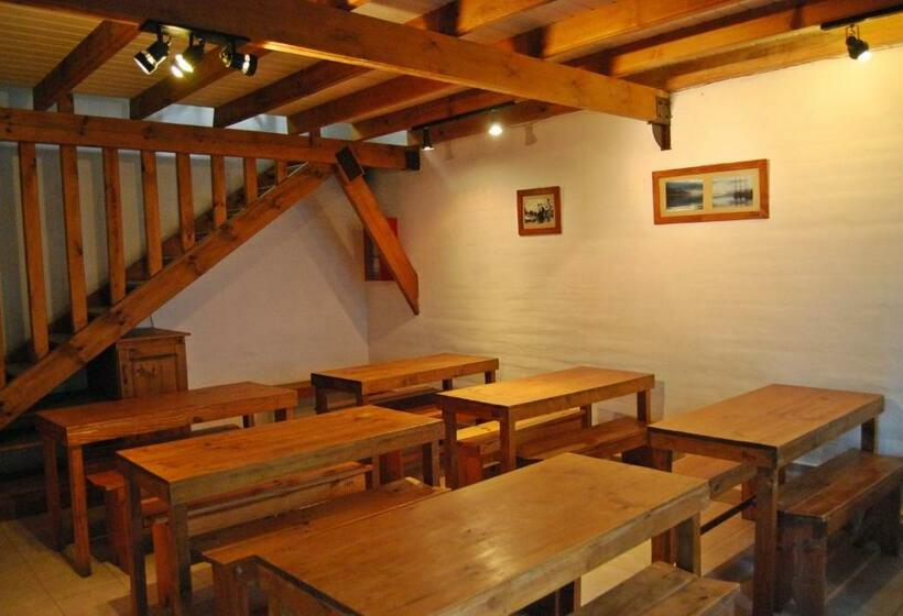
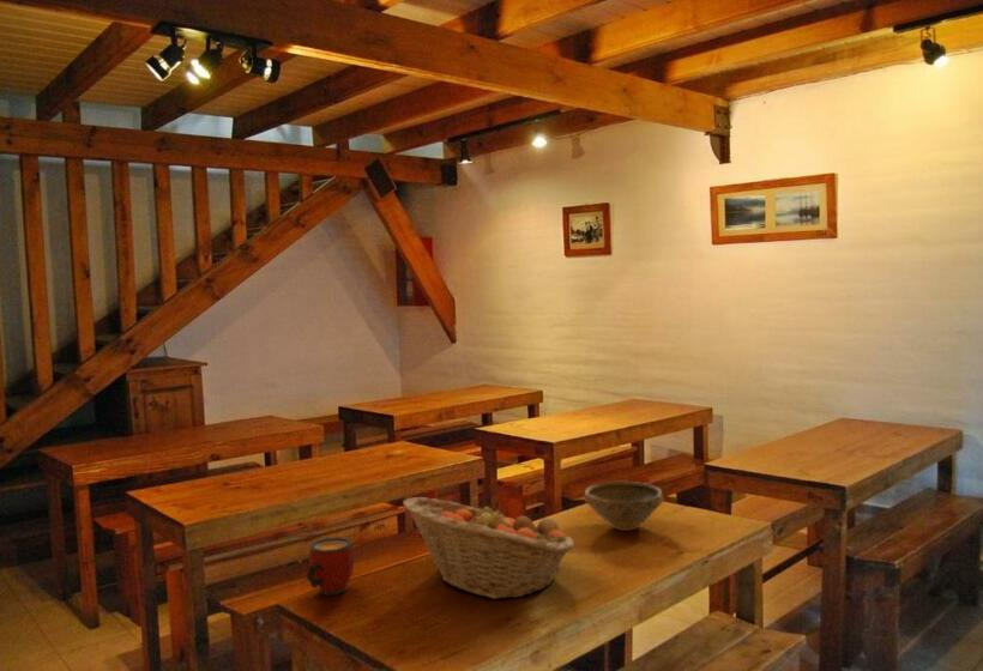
+ fruit basket (487, 537)
+ mug (326, 568)
+ bowl (623, 508)
